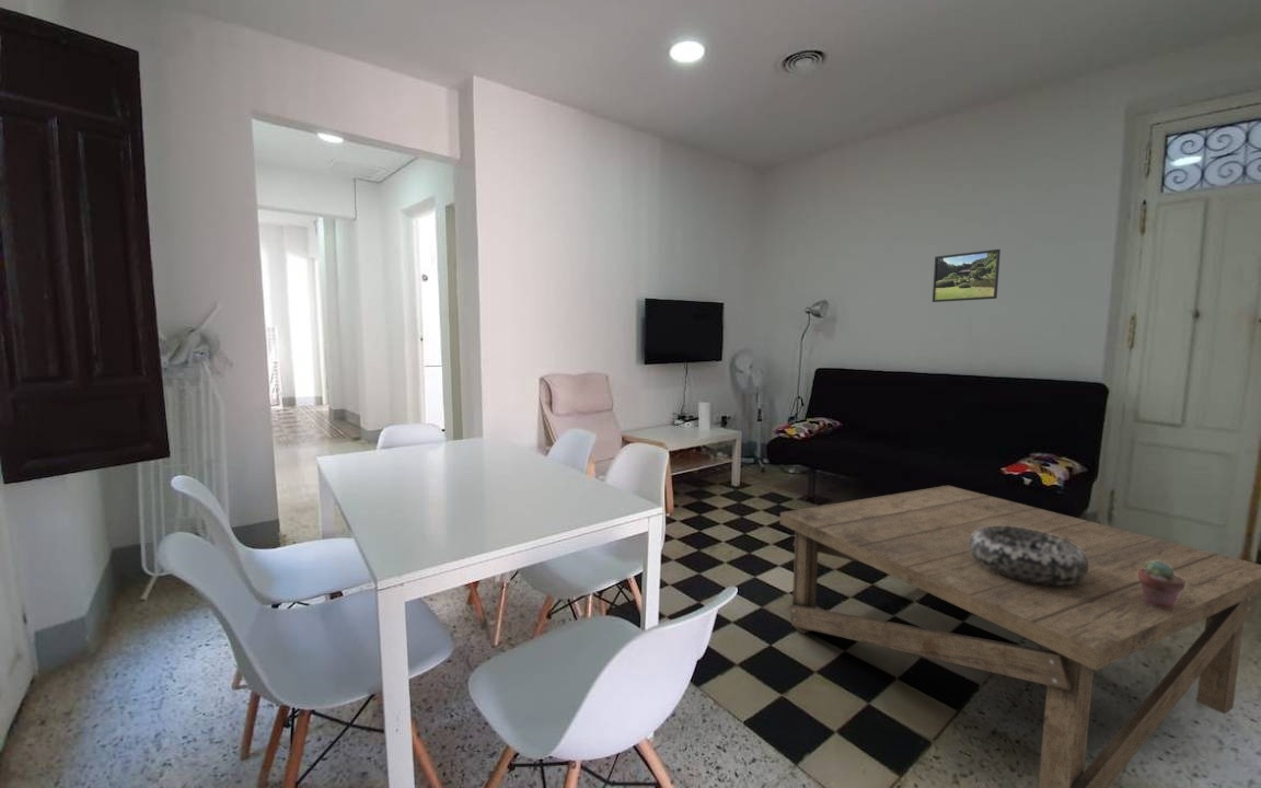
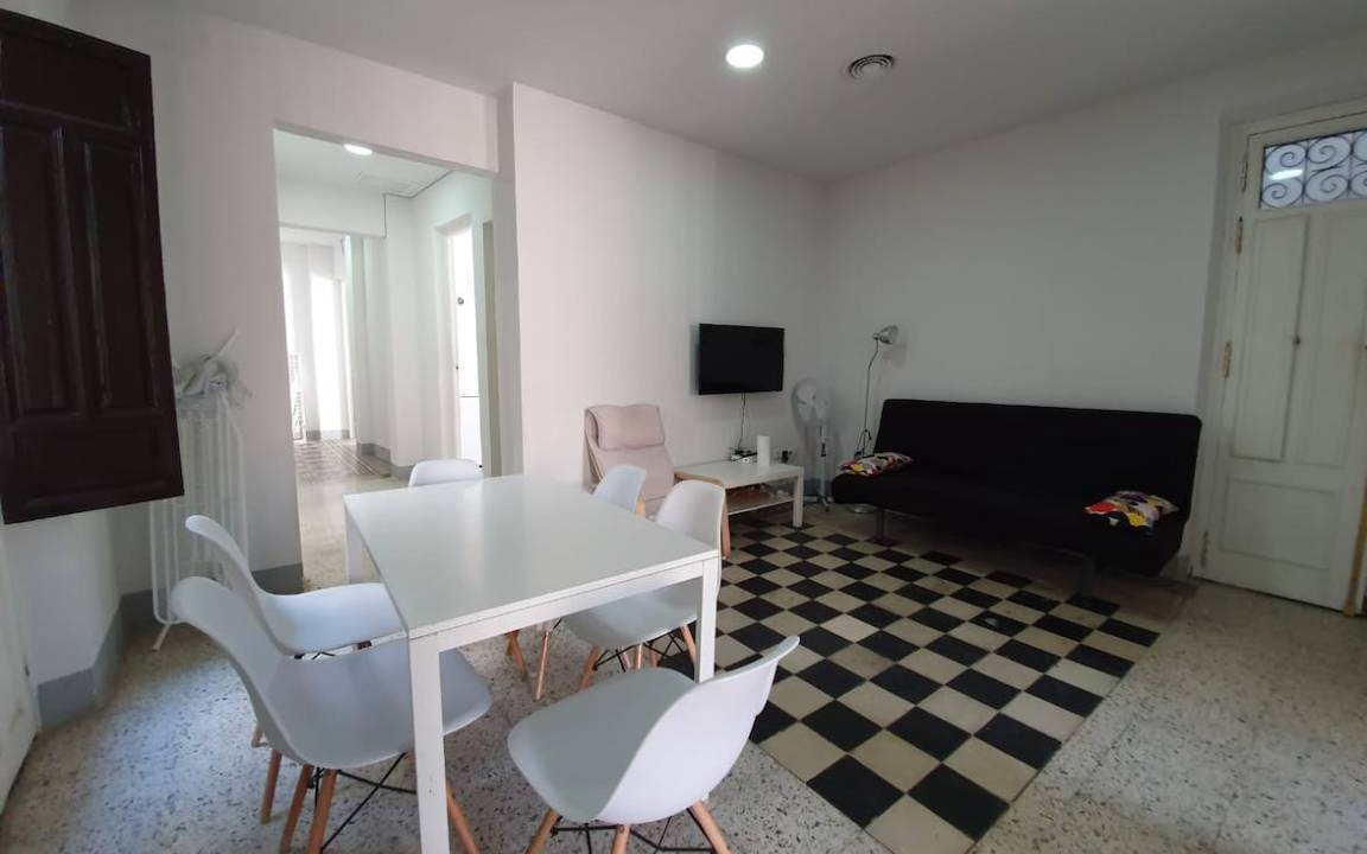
- decorative bowl (1025, 553)
- coffee table (990, 600)
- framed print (964, 276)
- potted succulent (1160, 582)
